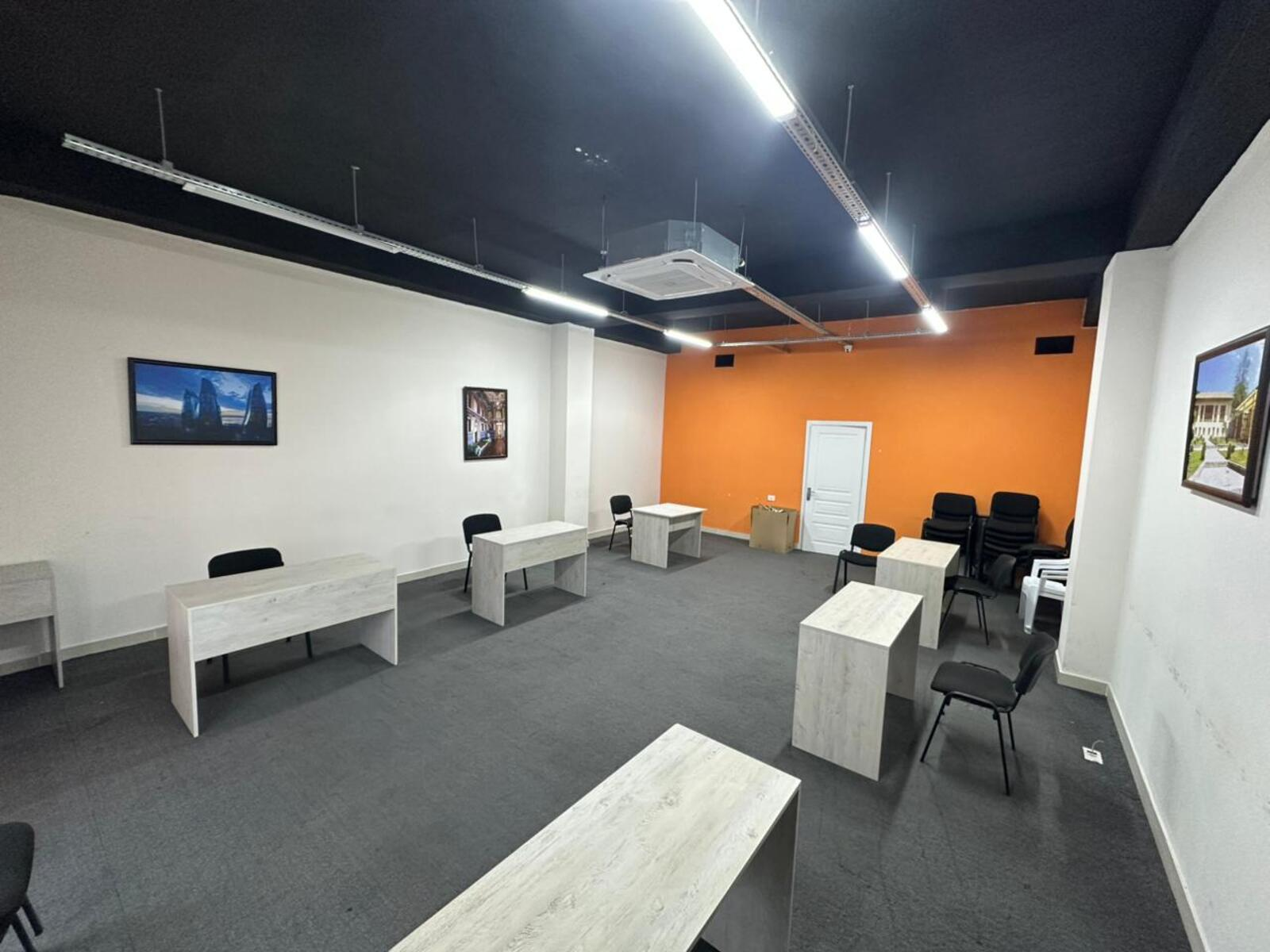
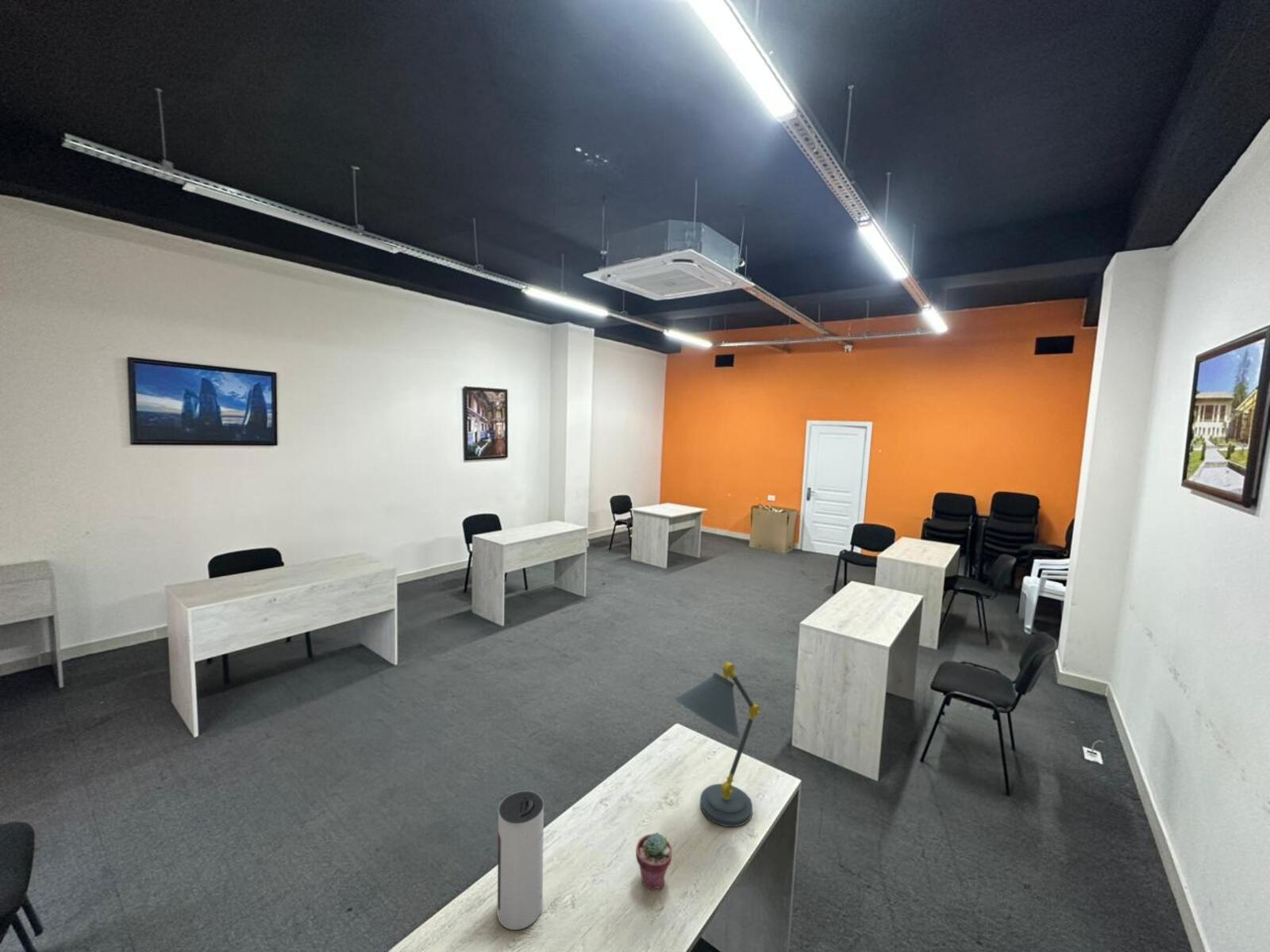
+ speaker (521, 857)
+ desk lamp (727, 732)
+ potted succulent (653, 858)
